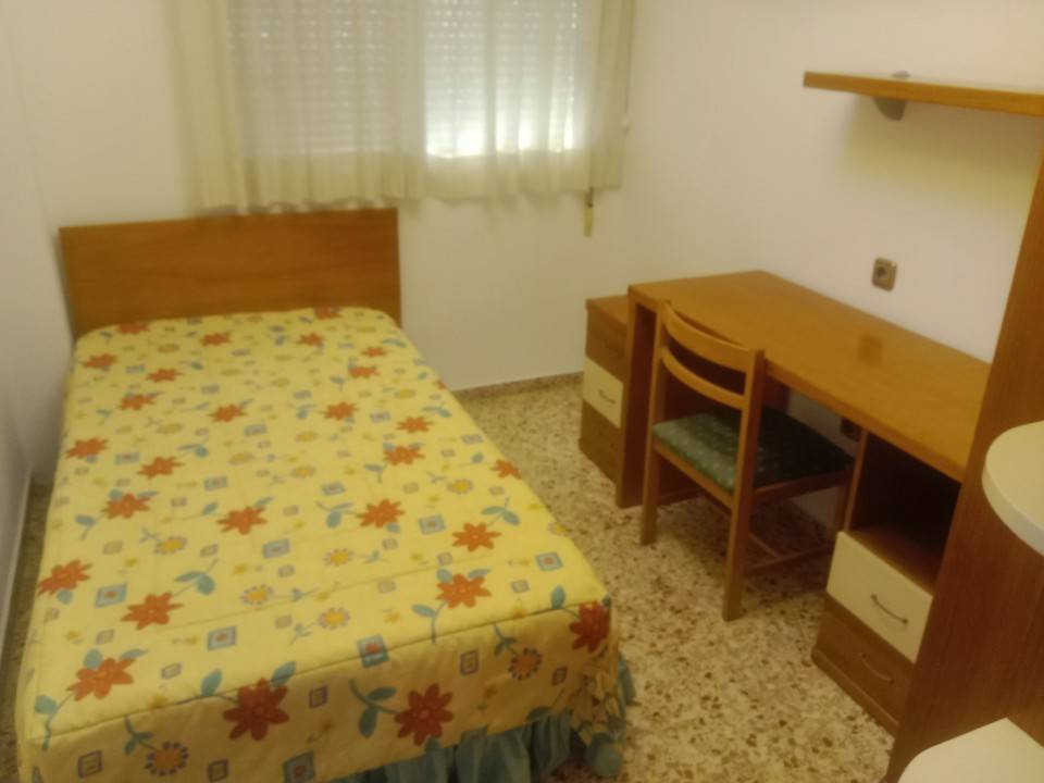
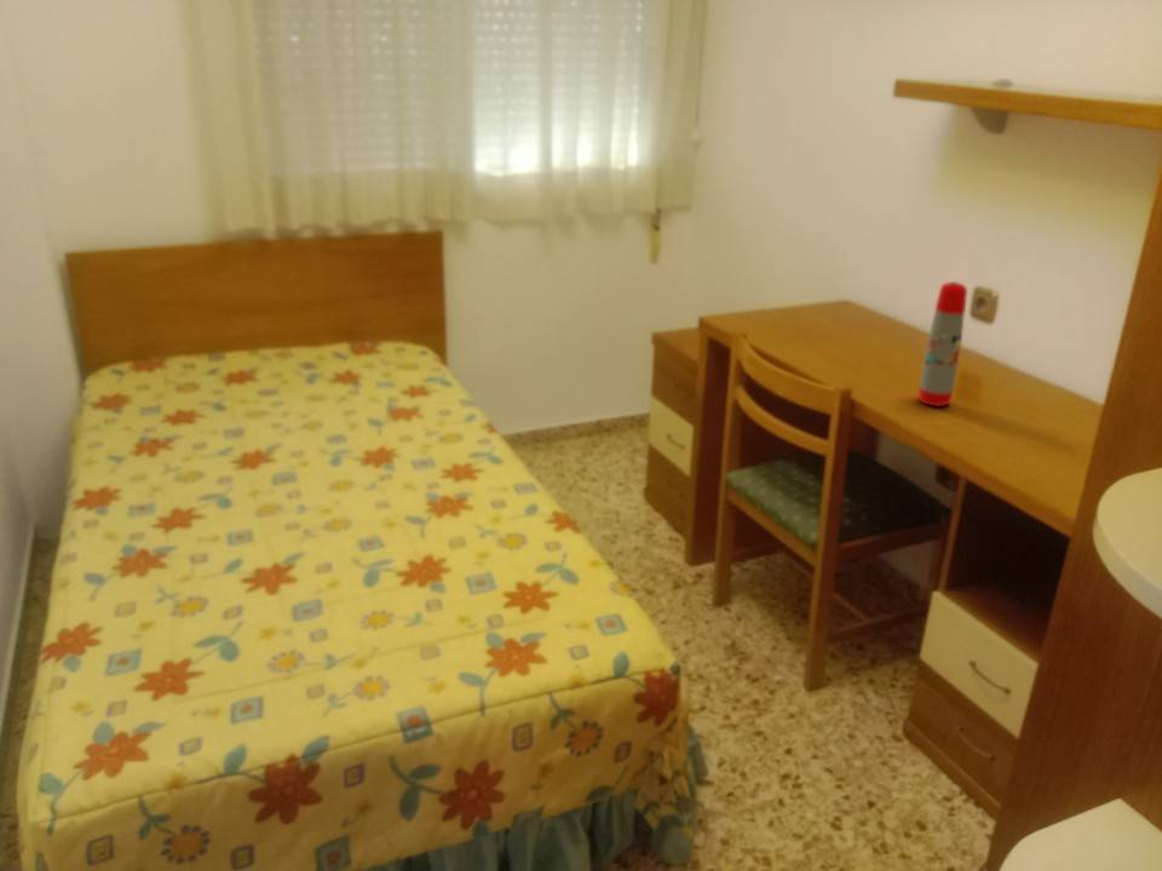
+ water bottle (943, 344)
